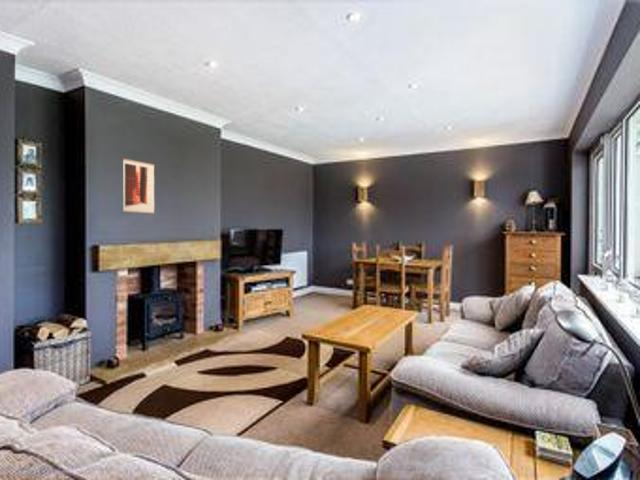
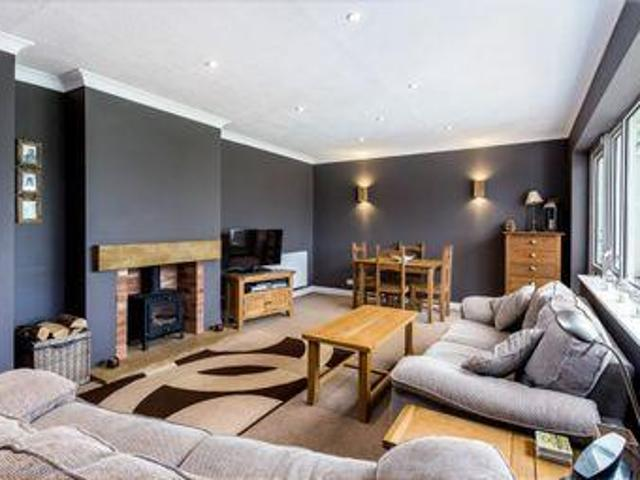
- wall art (139, 187)
